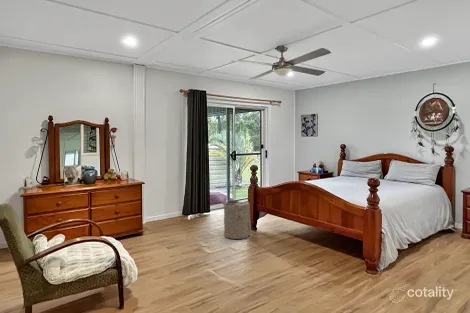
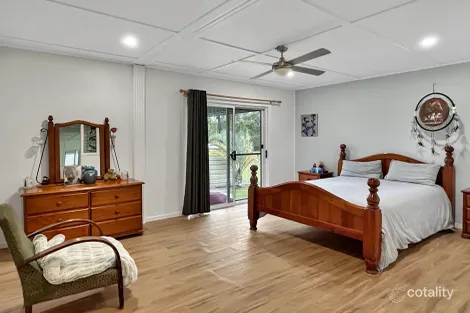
- laundry hamper (238, 217)
